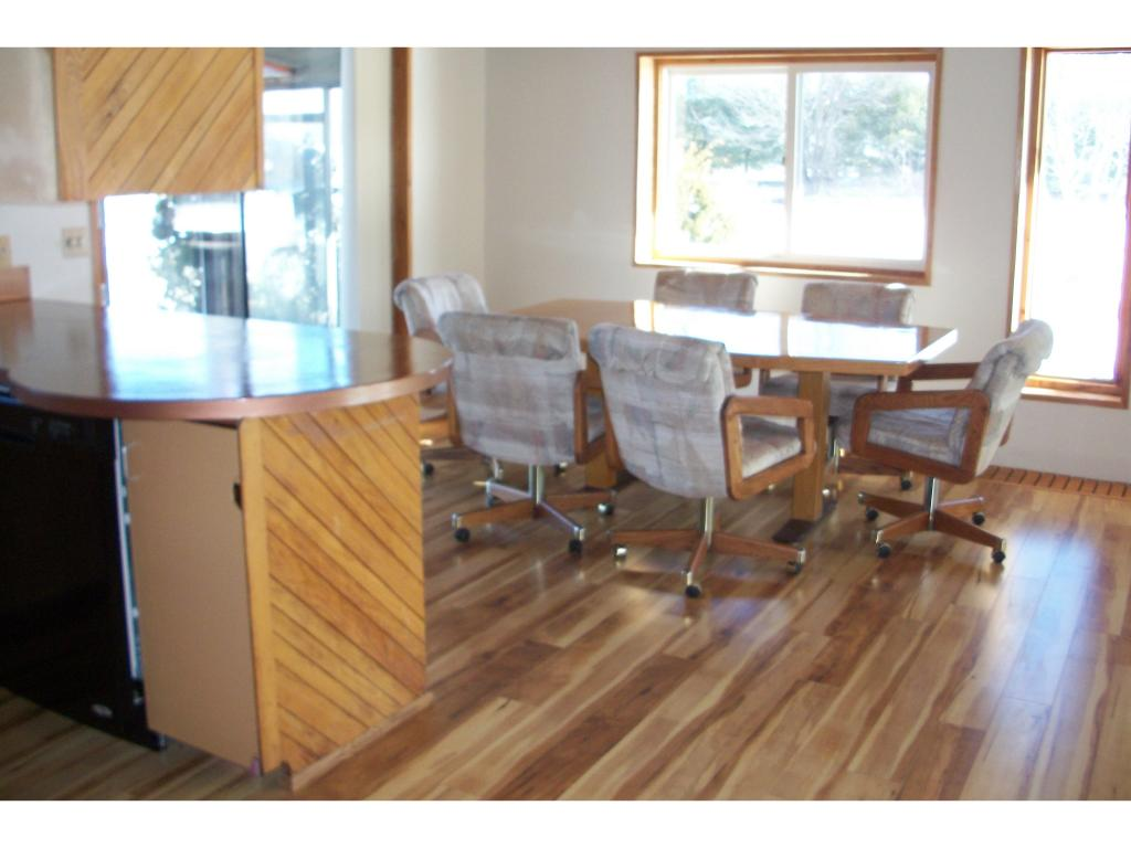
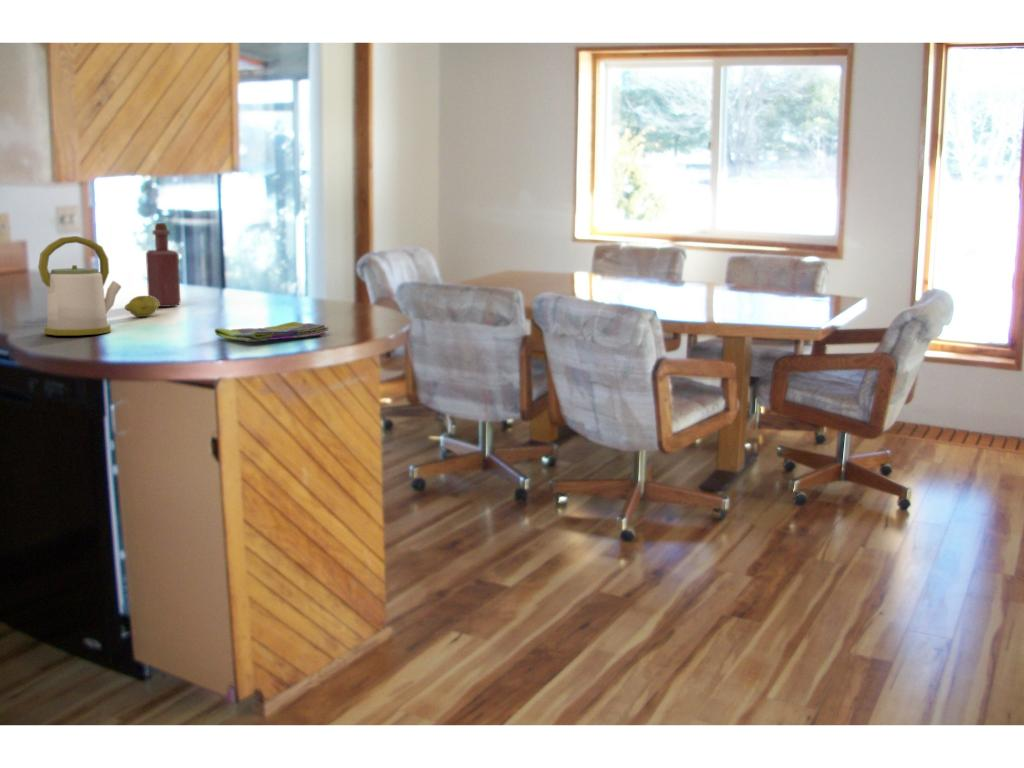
+ dish towel (272, 331)
+ bottle (162, 264)
+ kettle (81, 284)
+ fruit (141, 306)
